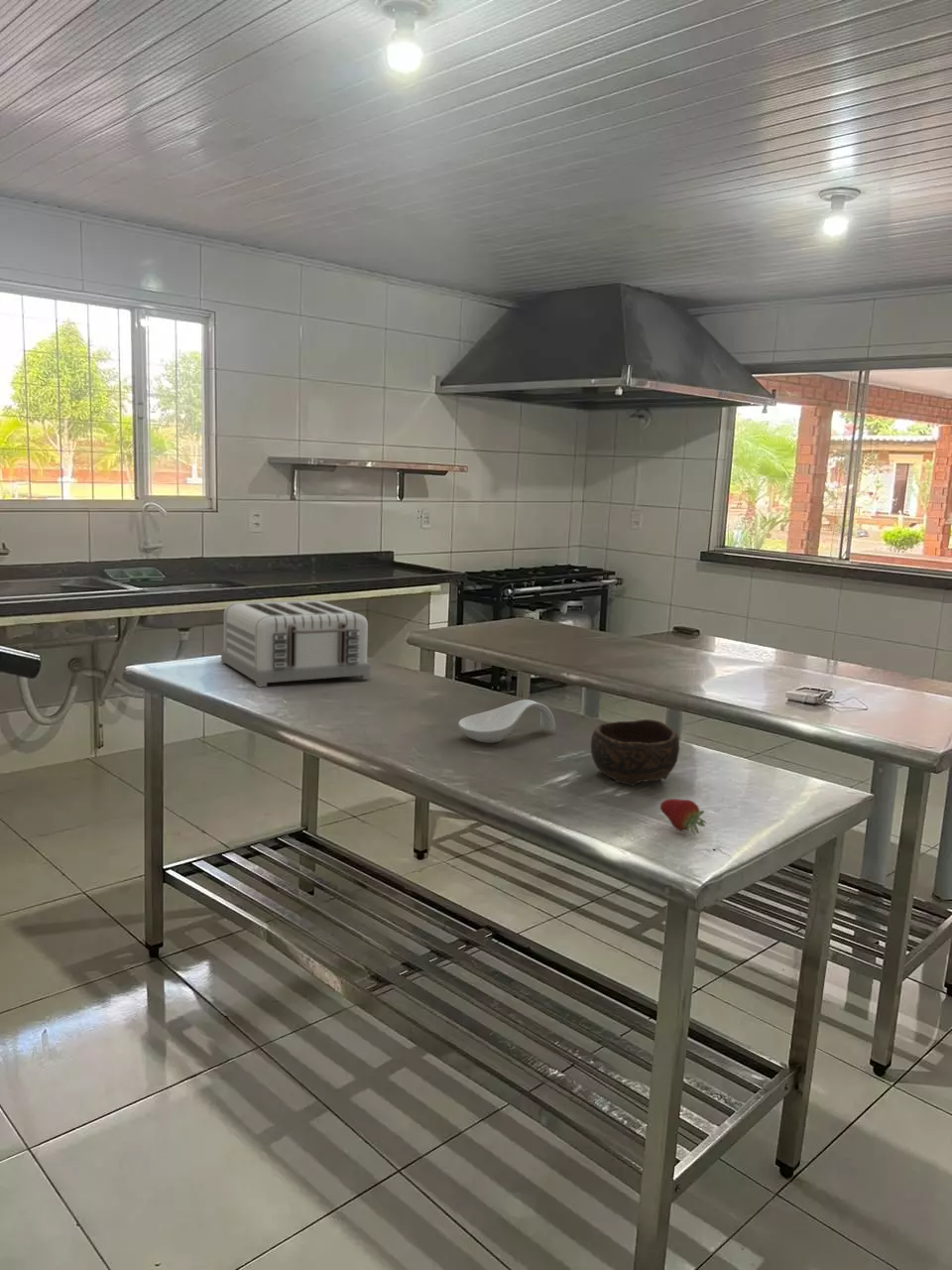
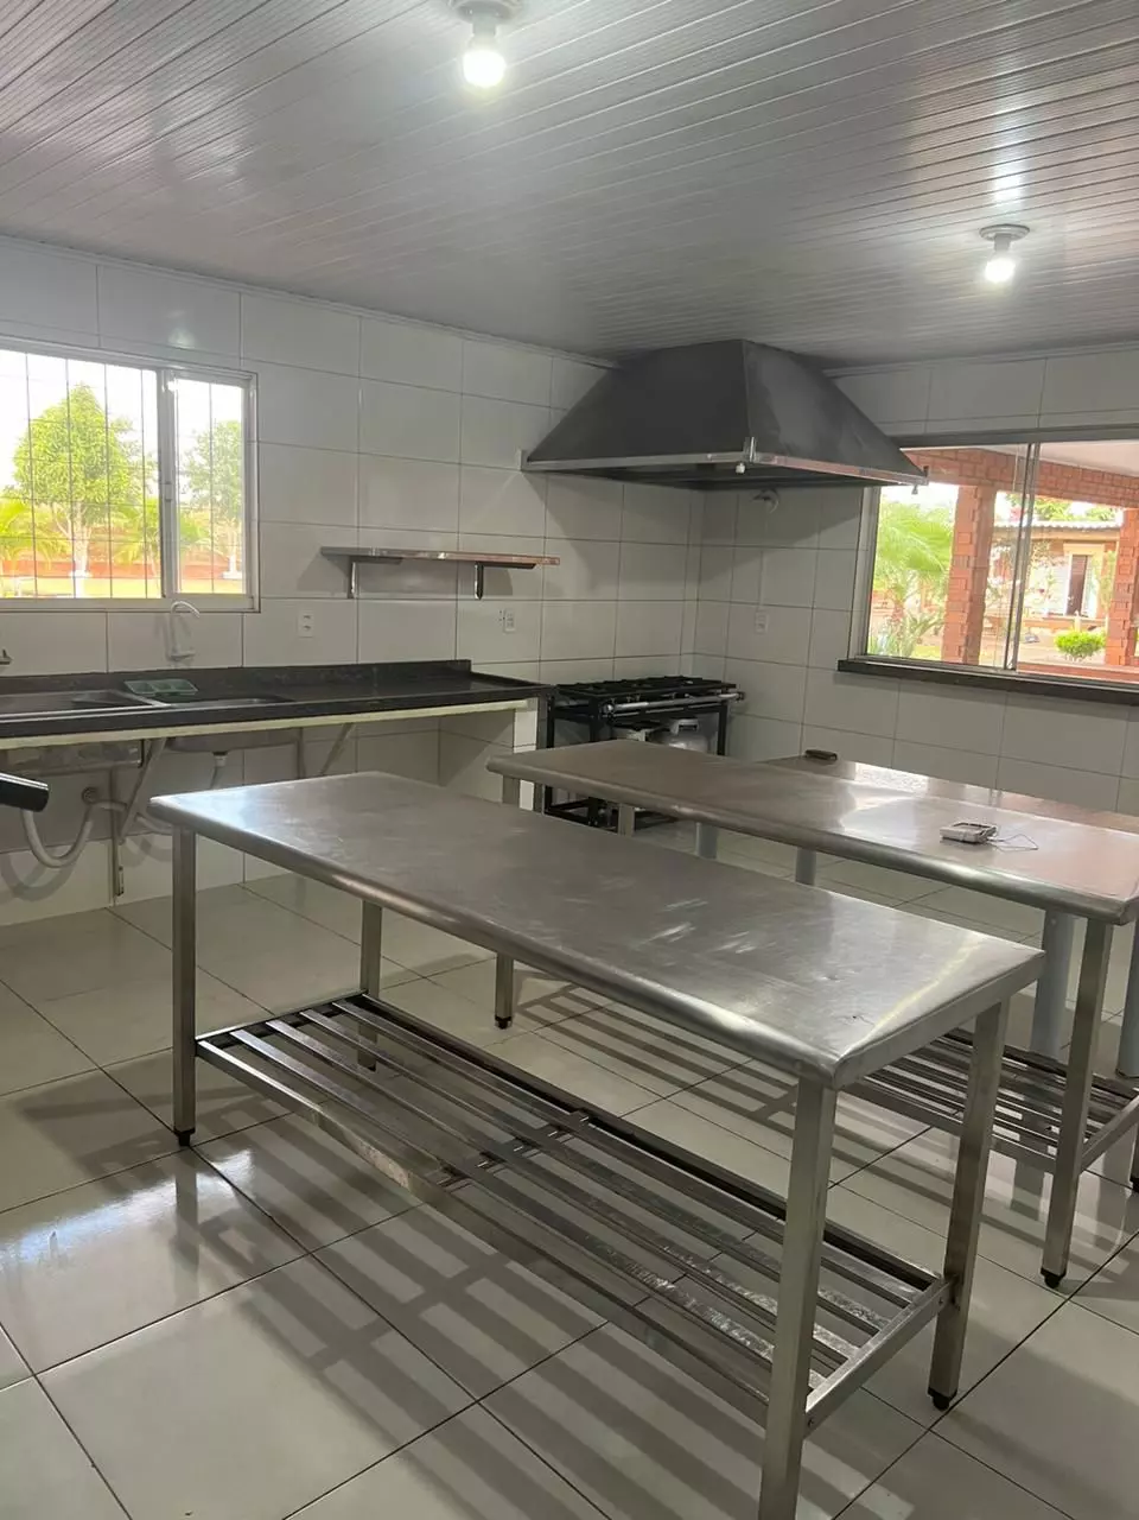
- toaster (297, 640)
- bowl (634, 751)
- spoon rest (508, 719)
- fruit (682, 814)
